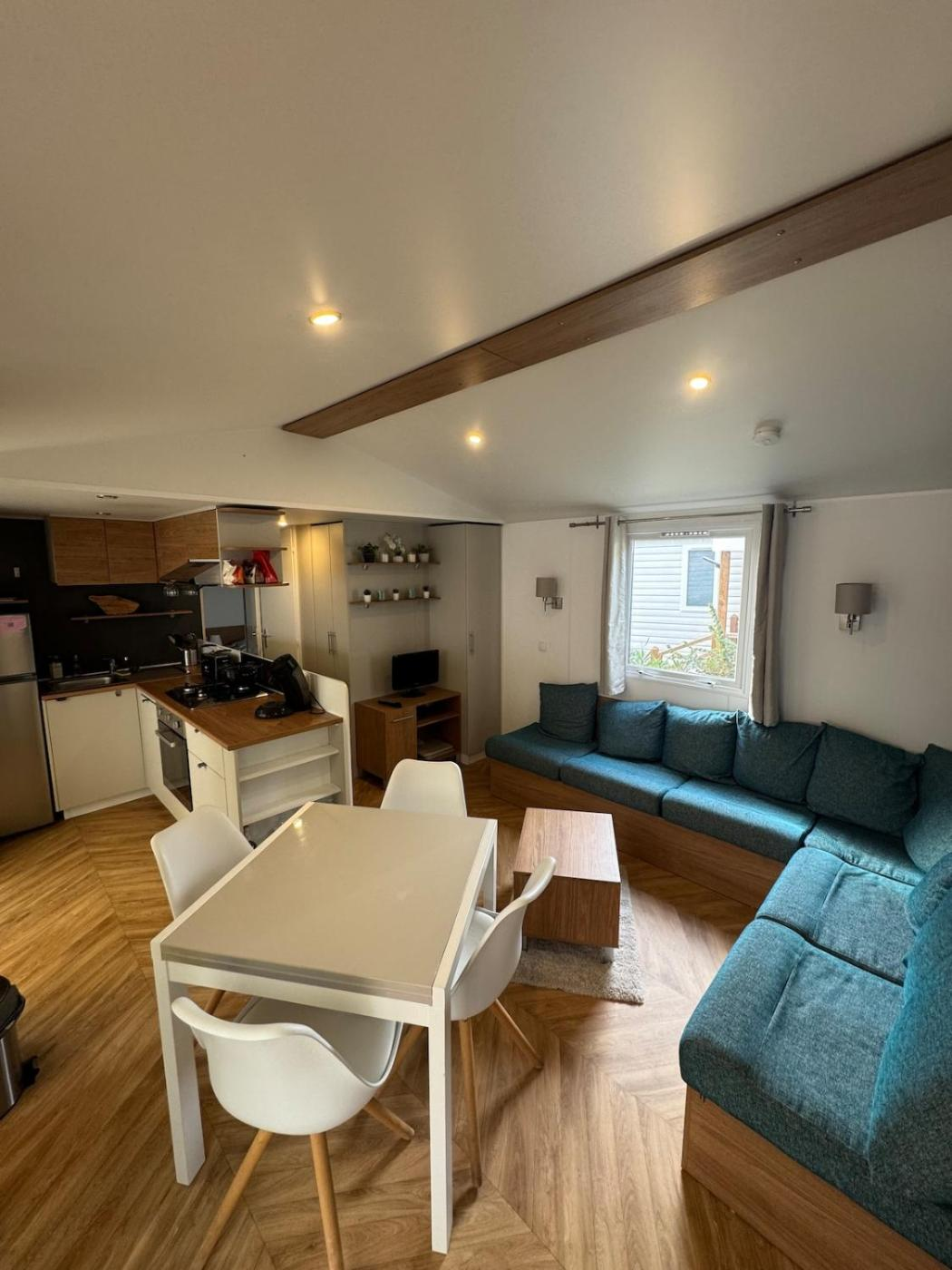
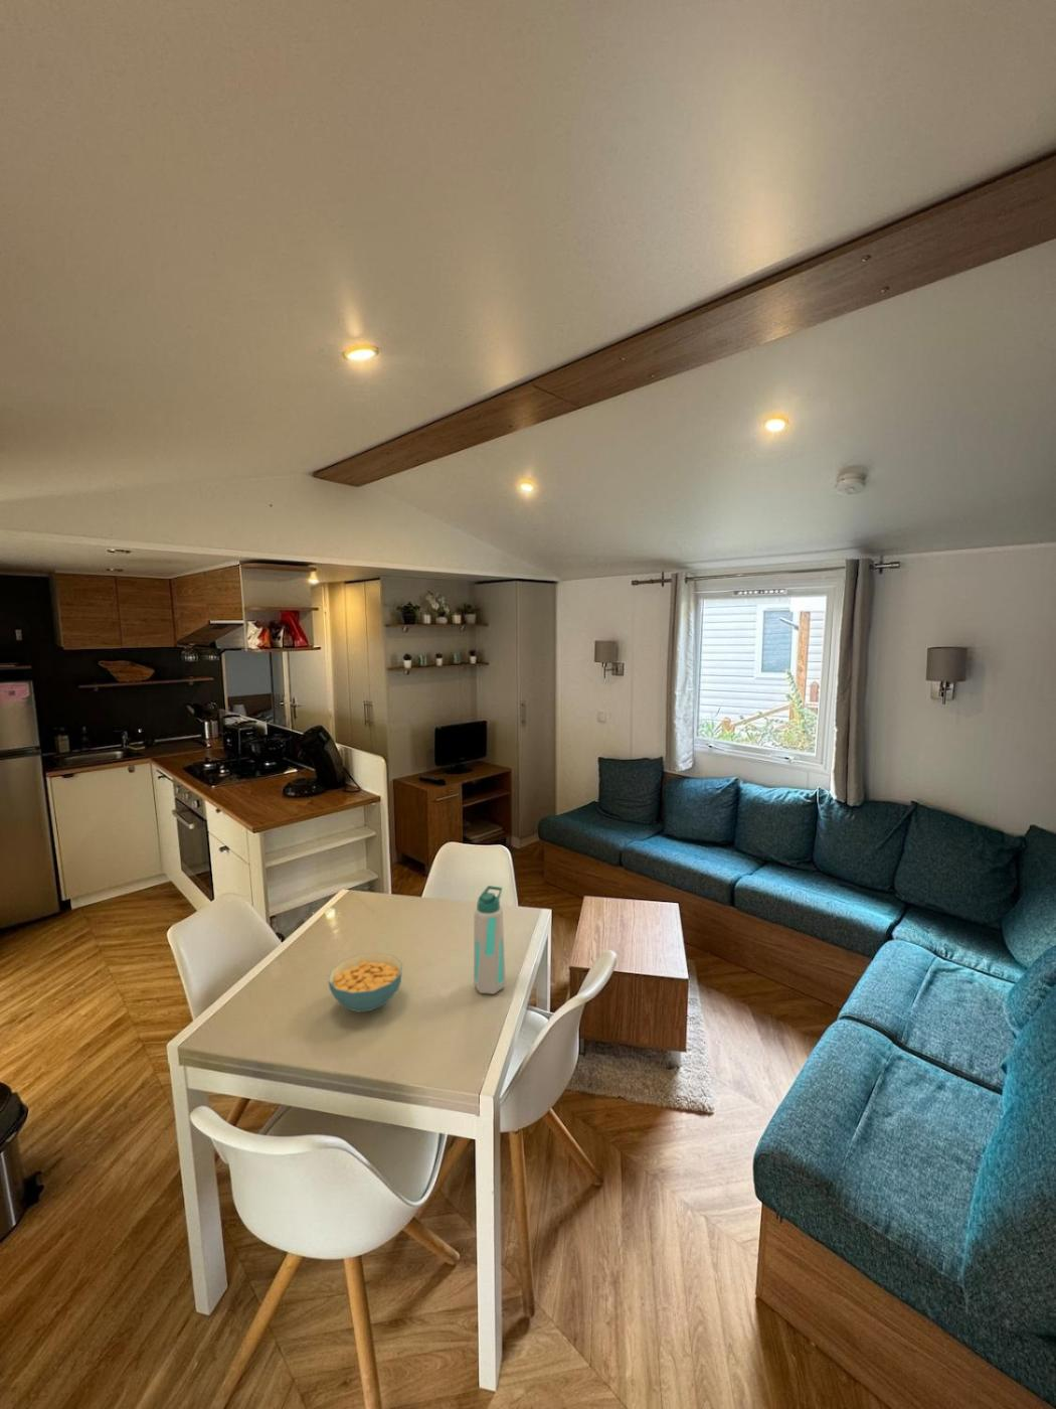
+ cereal bowl (366, 989)
+ water bottle (489, 939)
